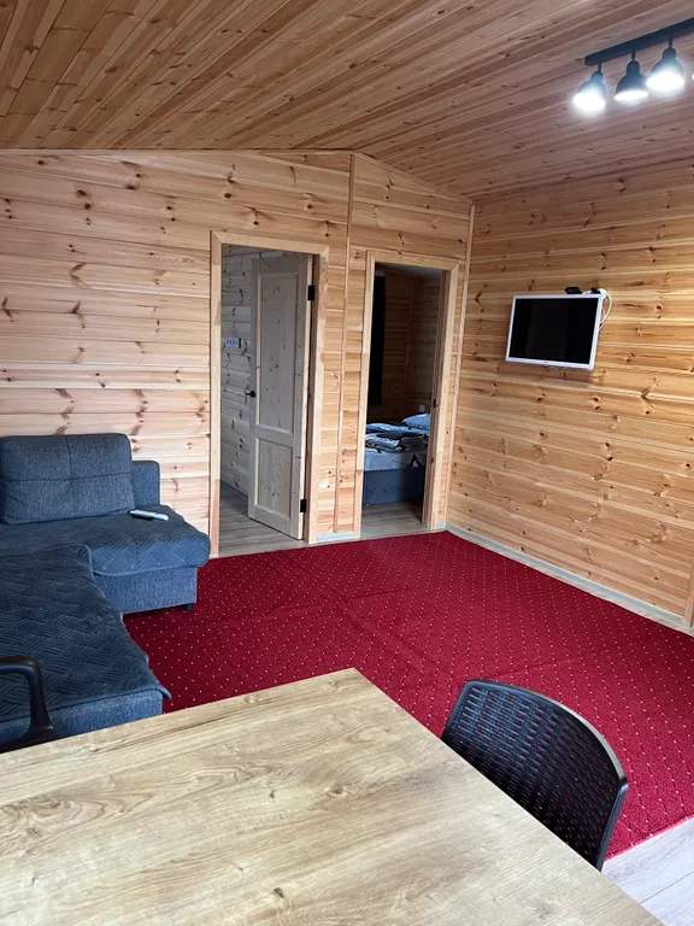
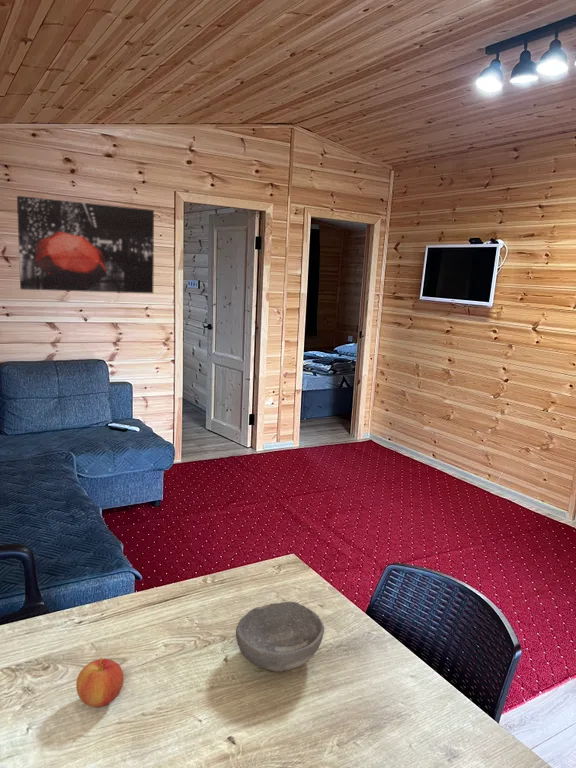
+ bowl (279, 640)
+ apple (100, 680)
+ wall art (89, 248)
